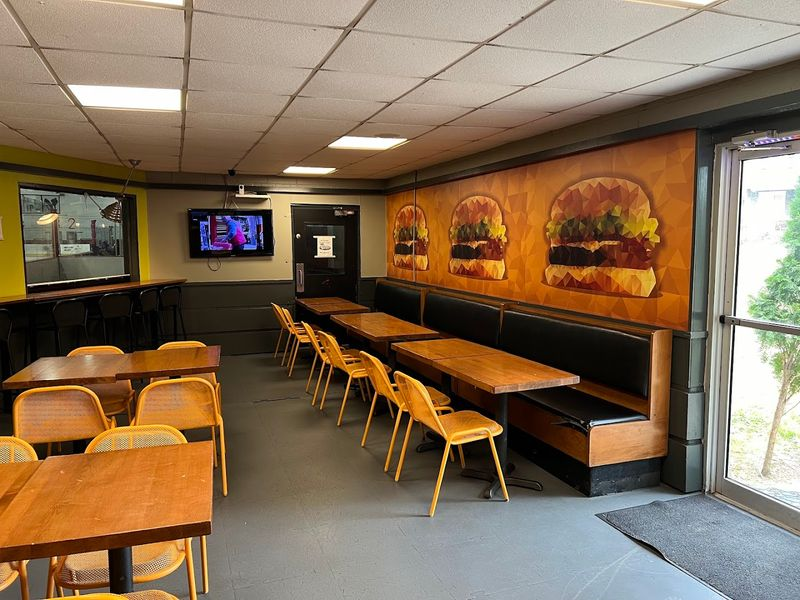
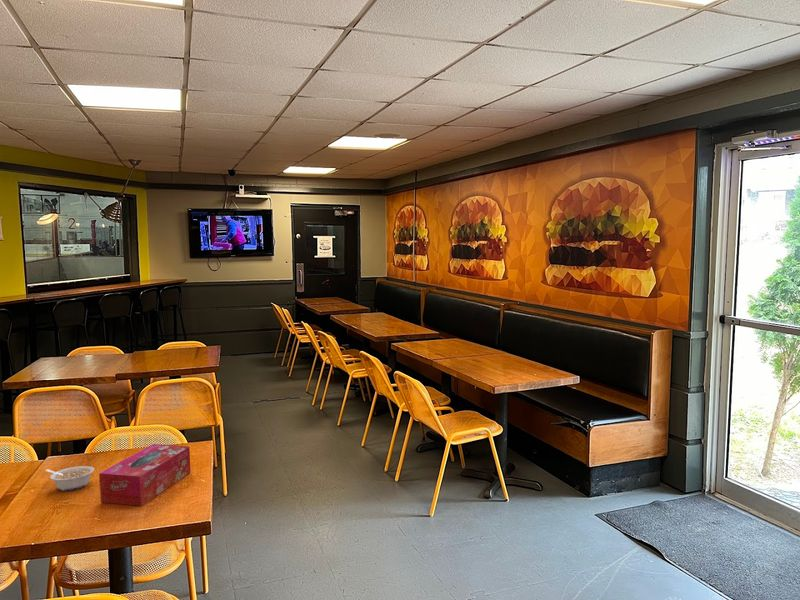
+ legume (70, 478)
+ tissue box (147, 472)
